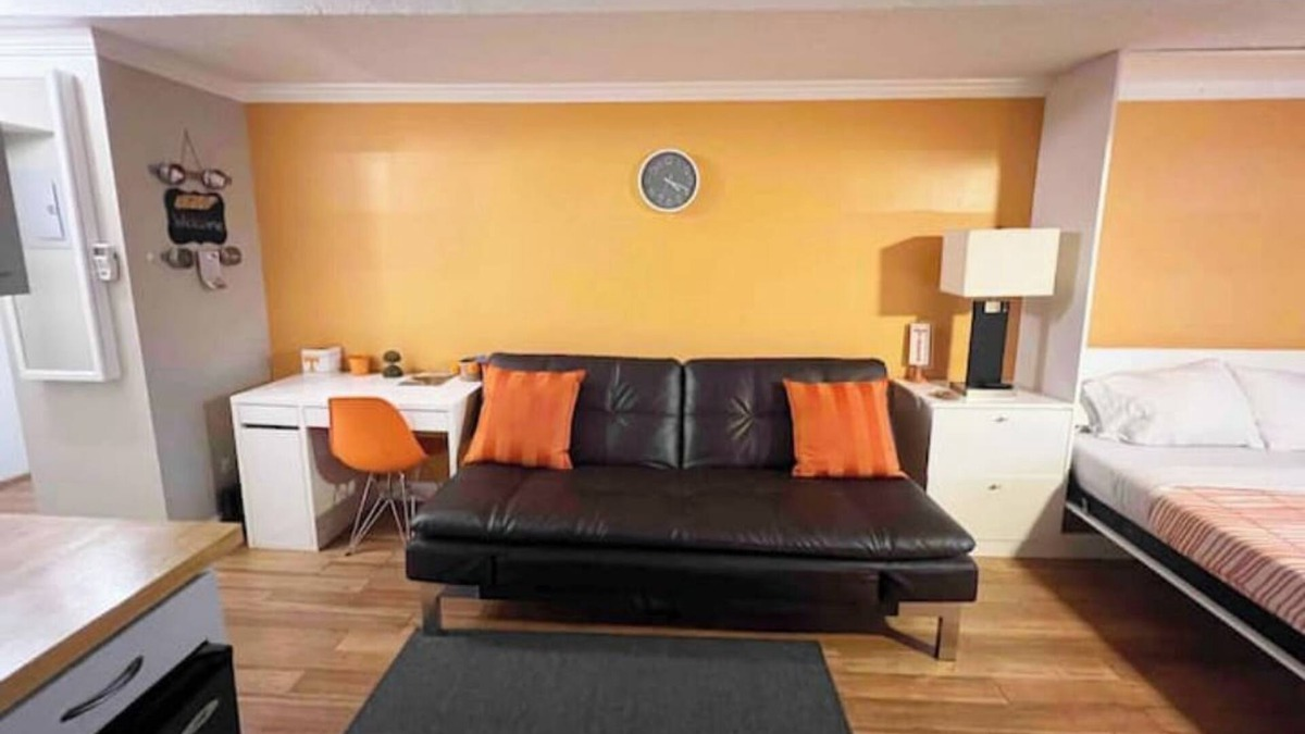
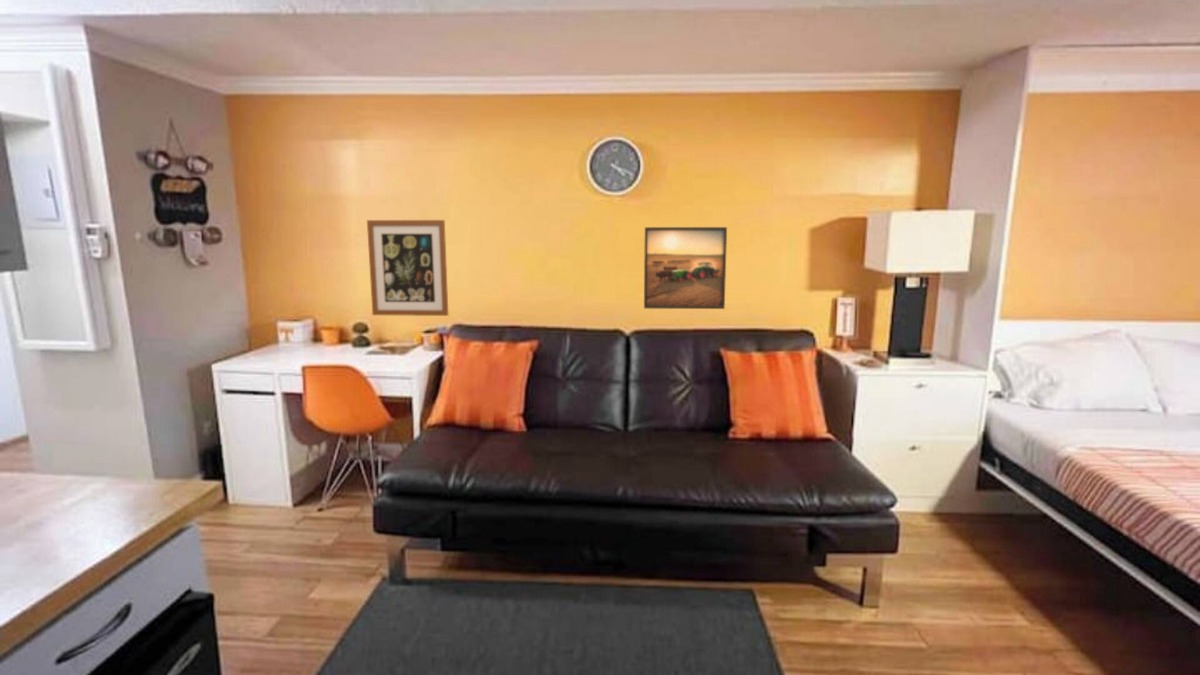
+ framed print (684, 268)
+ wall art (408, 268)
